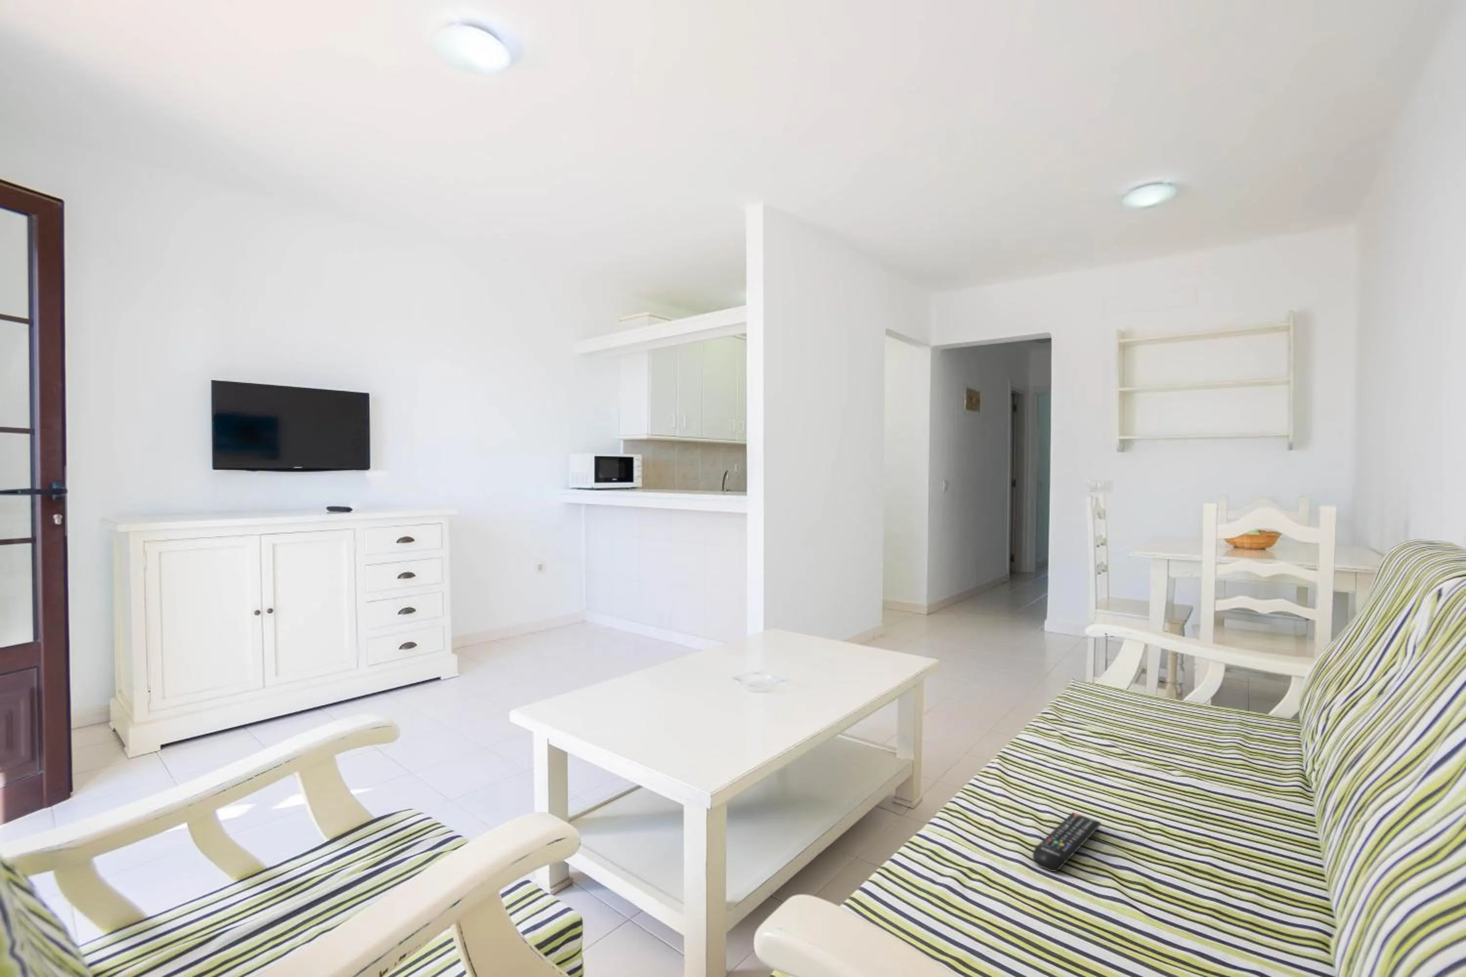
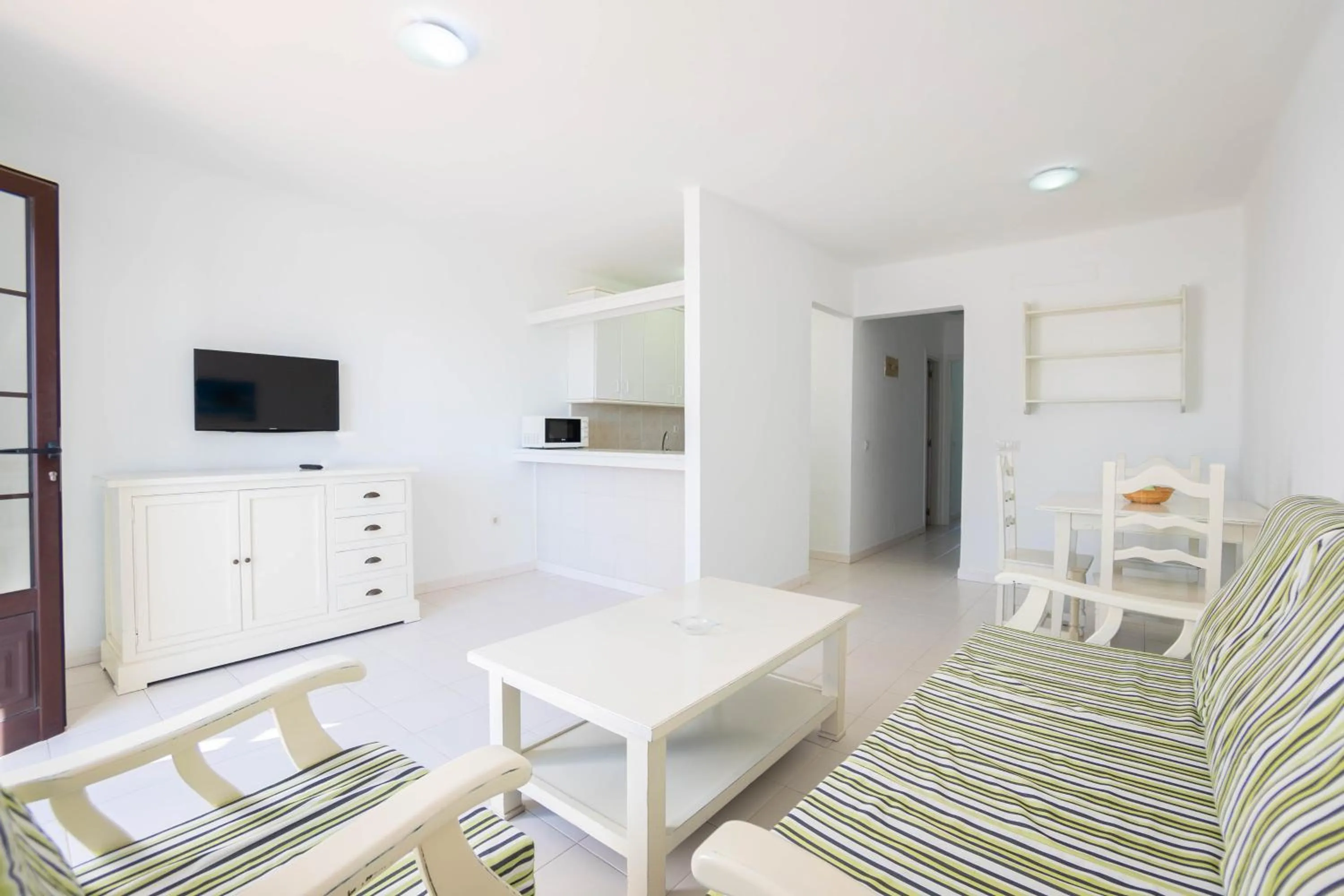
- remote control (1068, 840)
